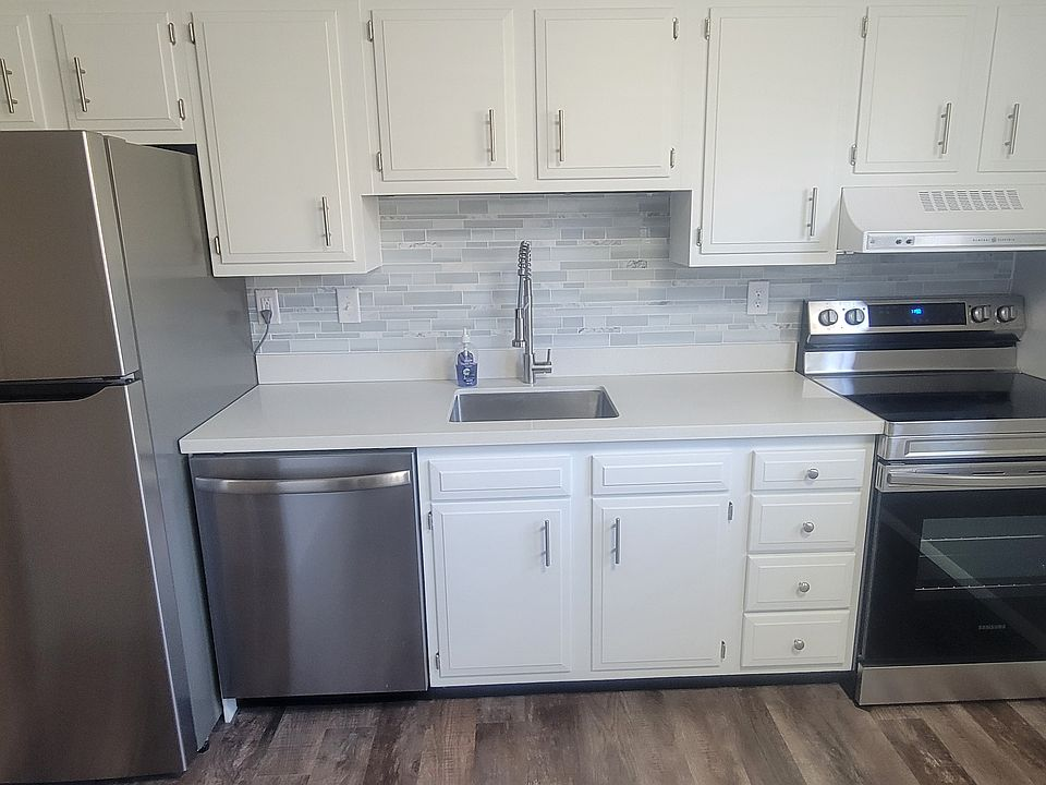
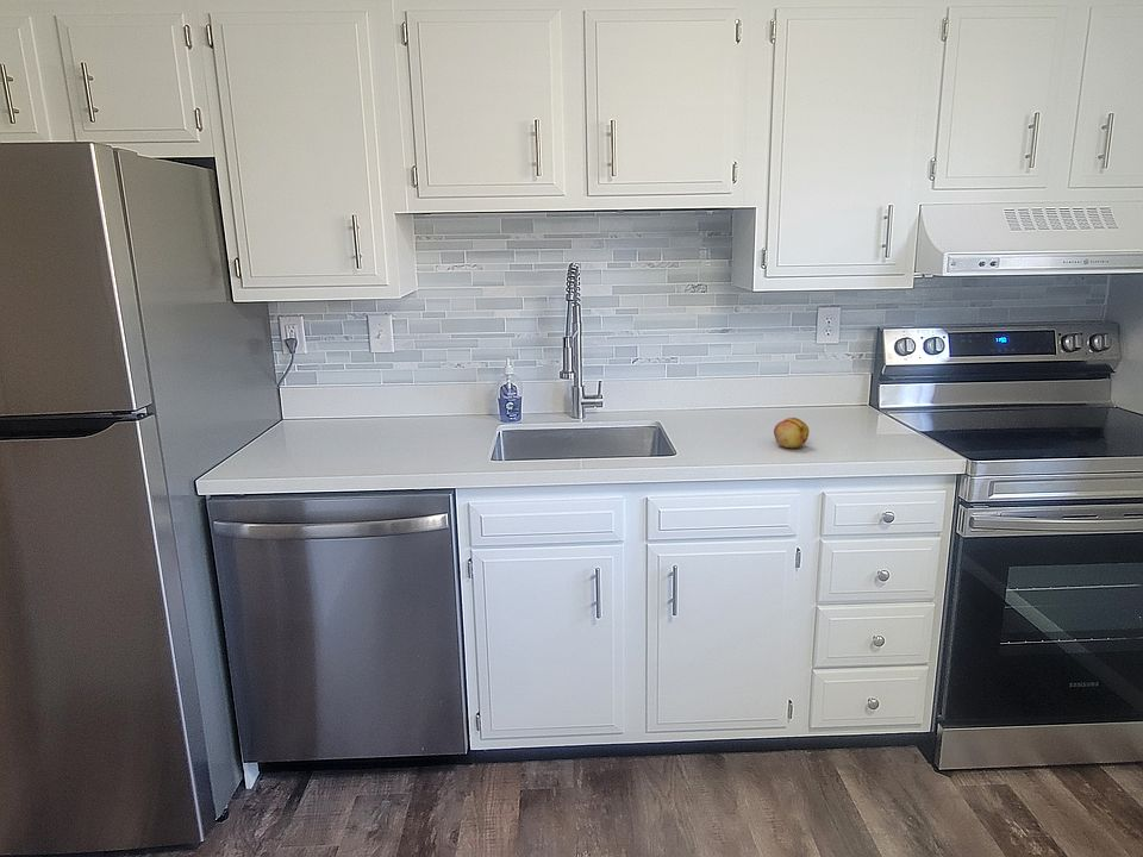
+ fruit (792, 432)
